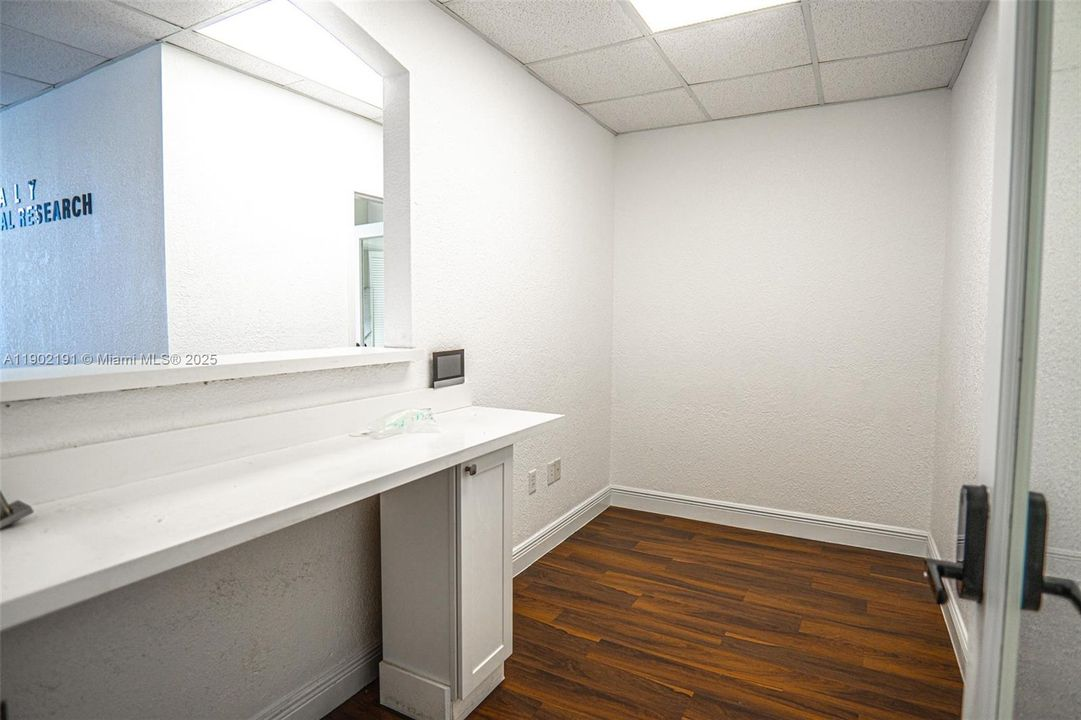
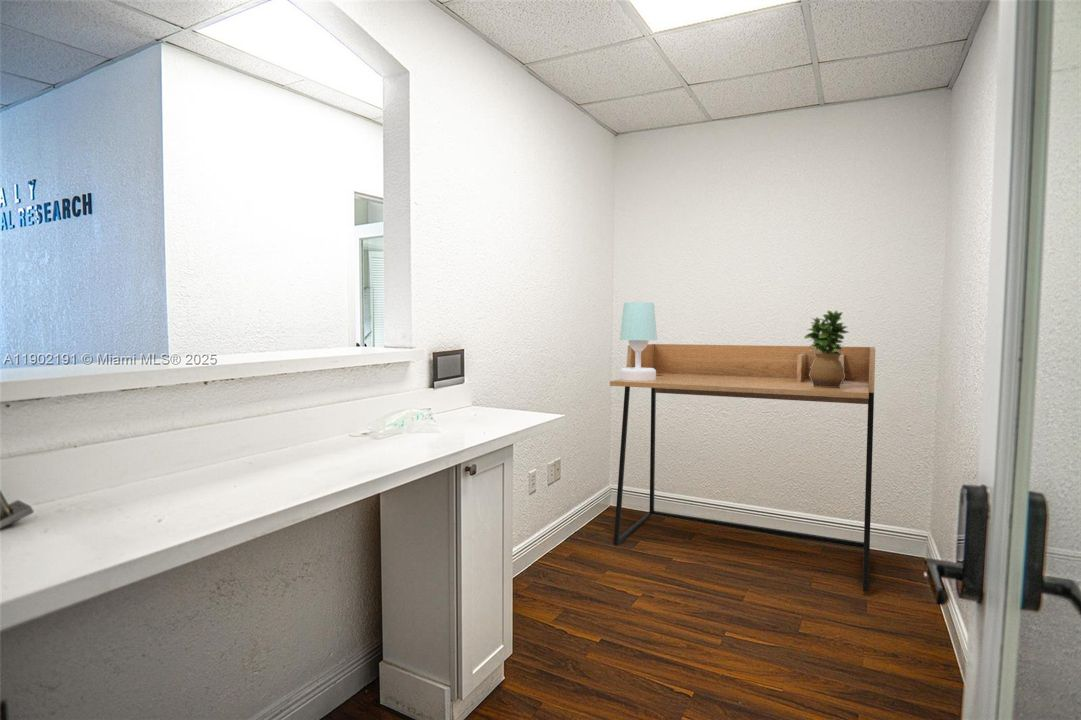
+ desk (742, 397)
+ table lamp (638, 340)
+ potted plant (826, 348)
